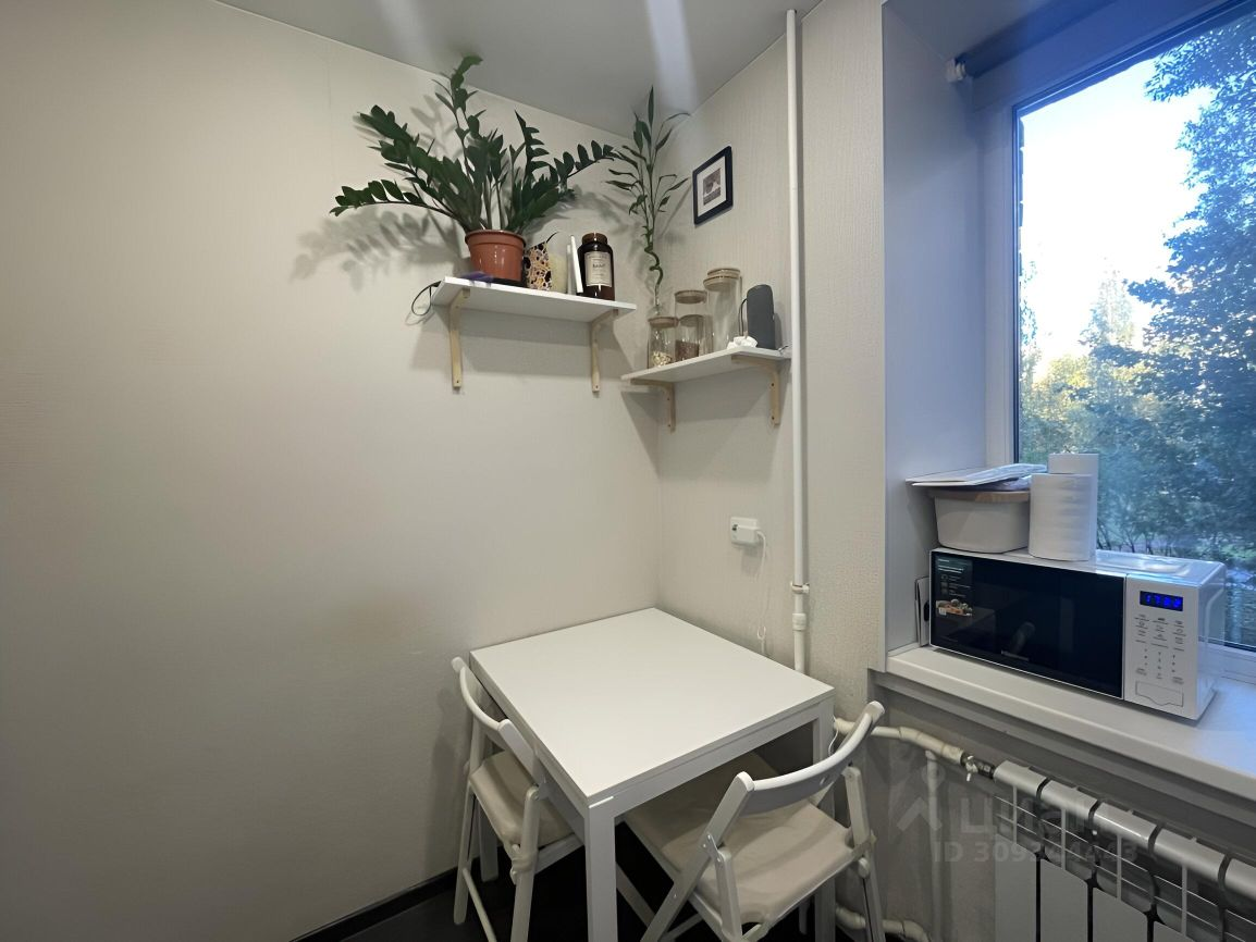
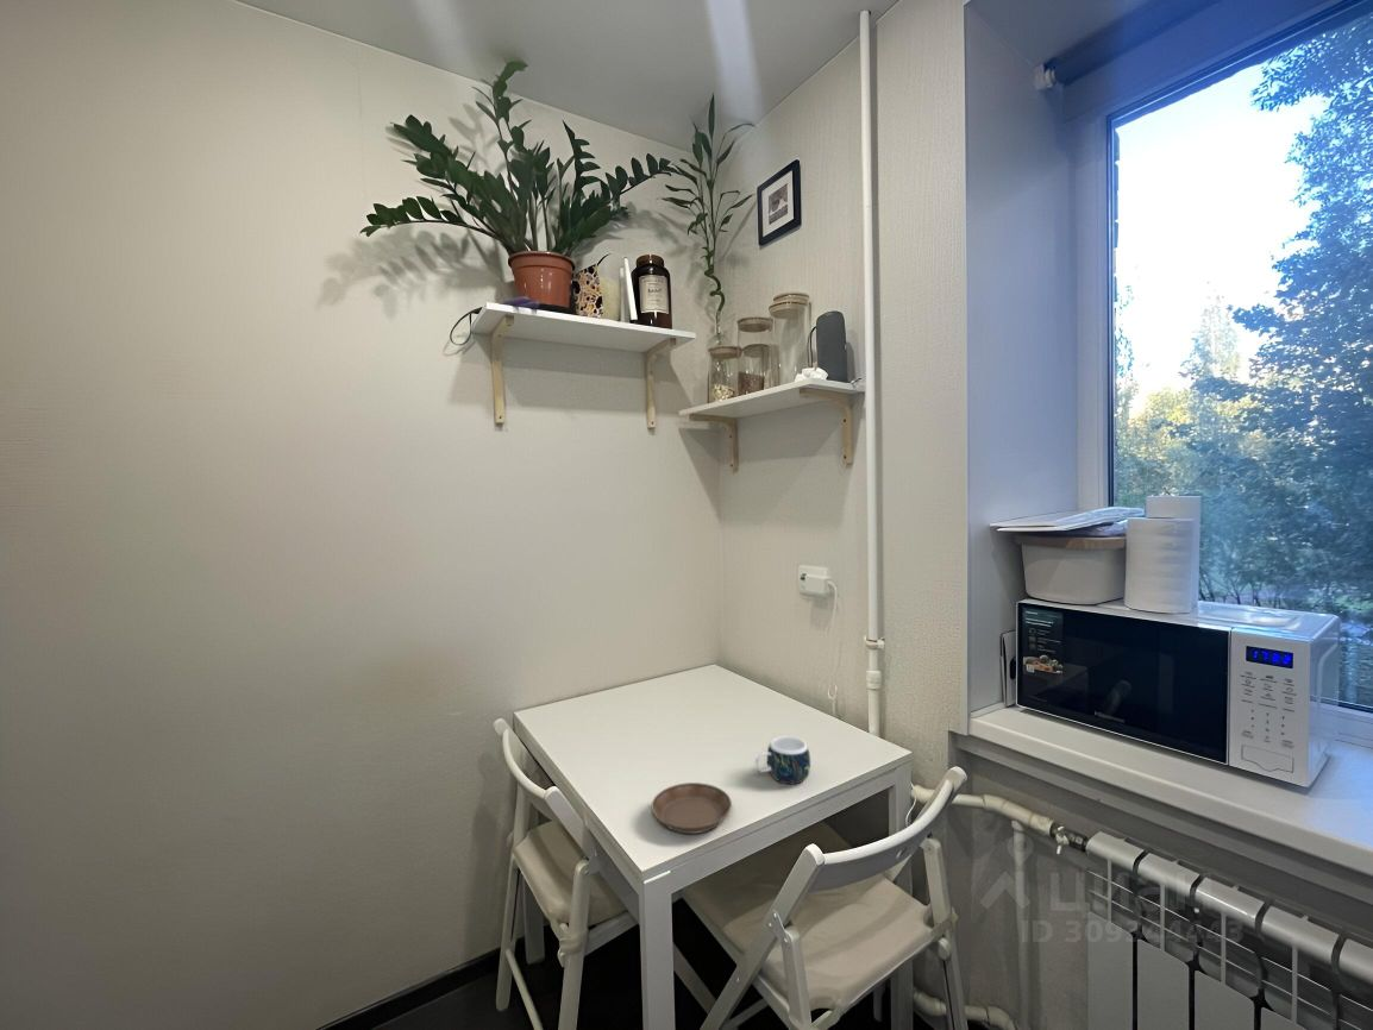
+ saucer (691, 809)
+ mug (782, 761)
